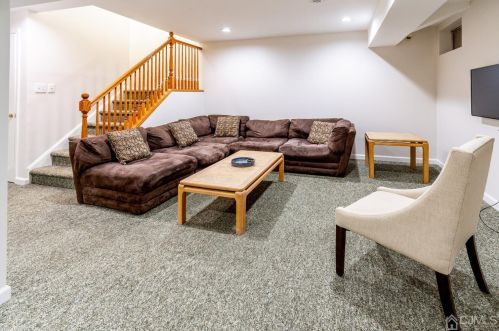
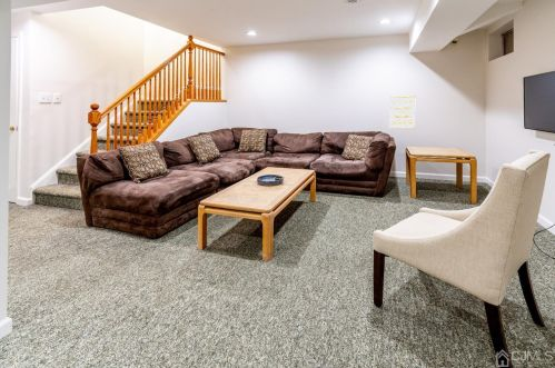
+ wall art (402, 112)
